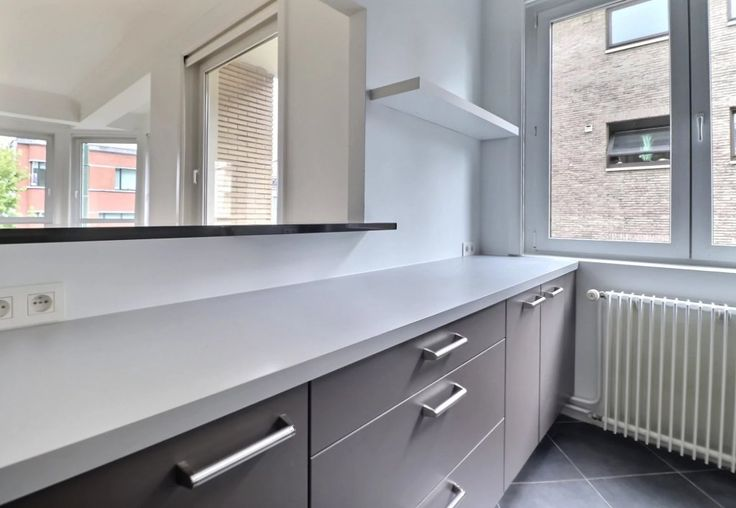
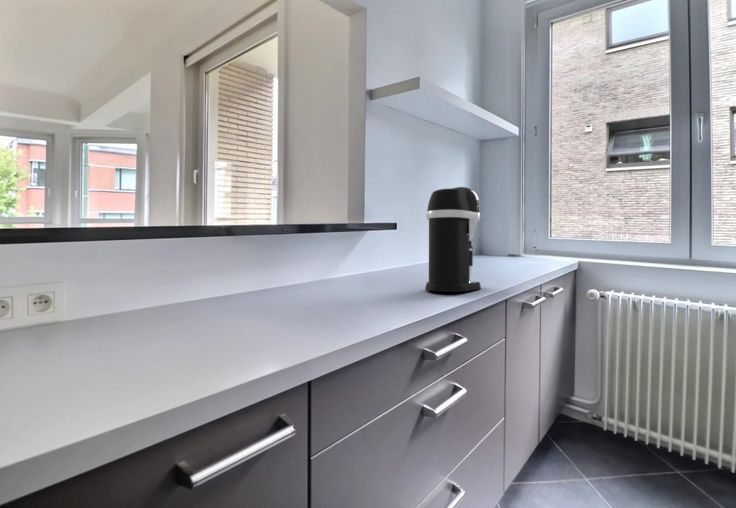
+ coffee maker (453, 237)
